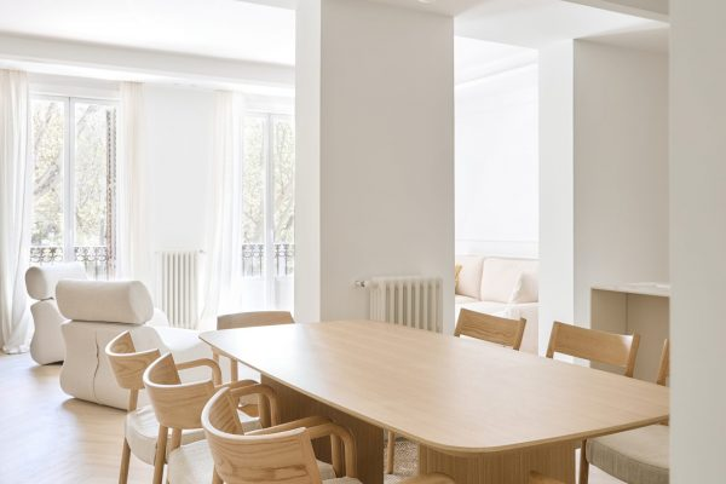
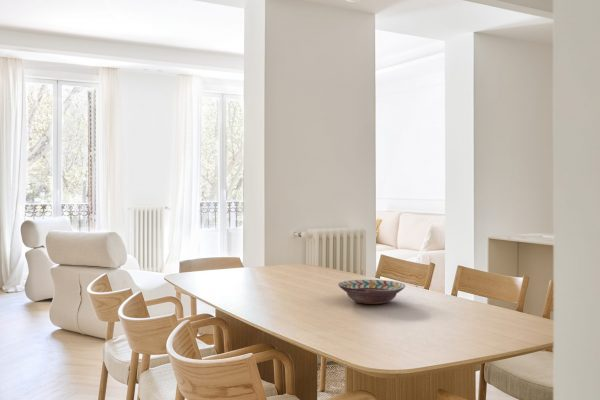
+ decorative bowl (371, 292)
